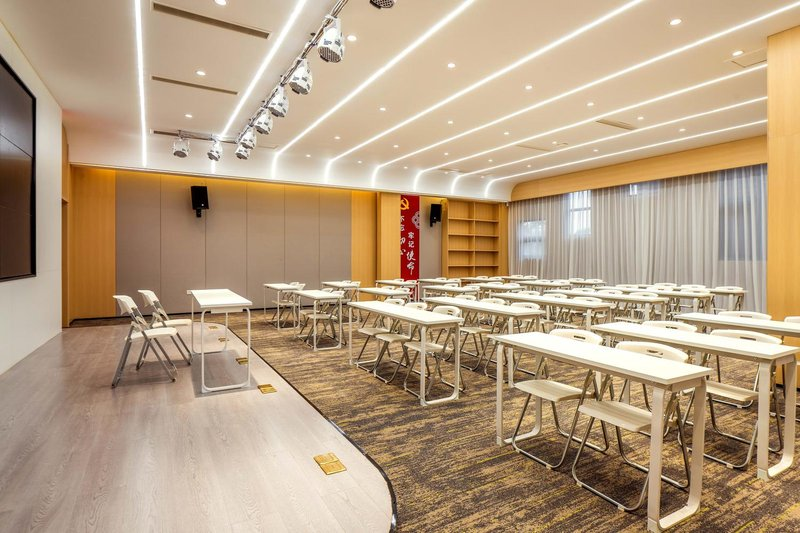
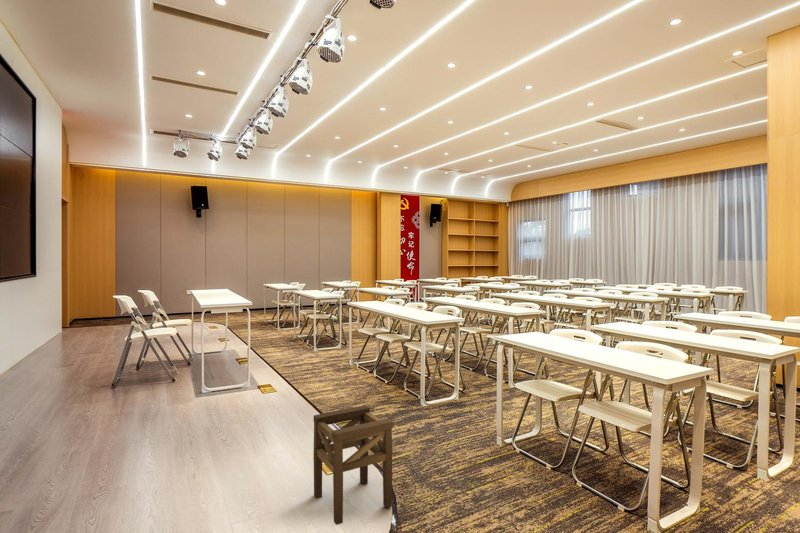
+ stool (352, 459)
